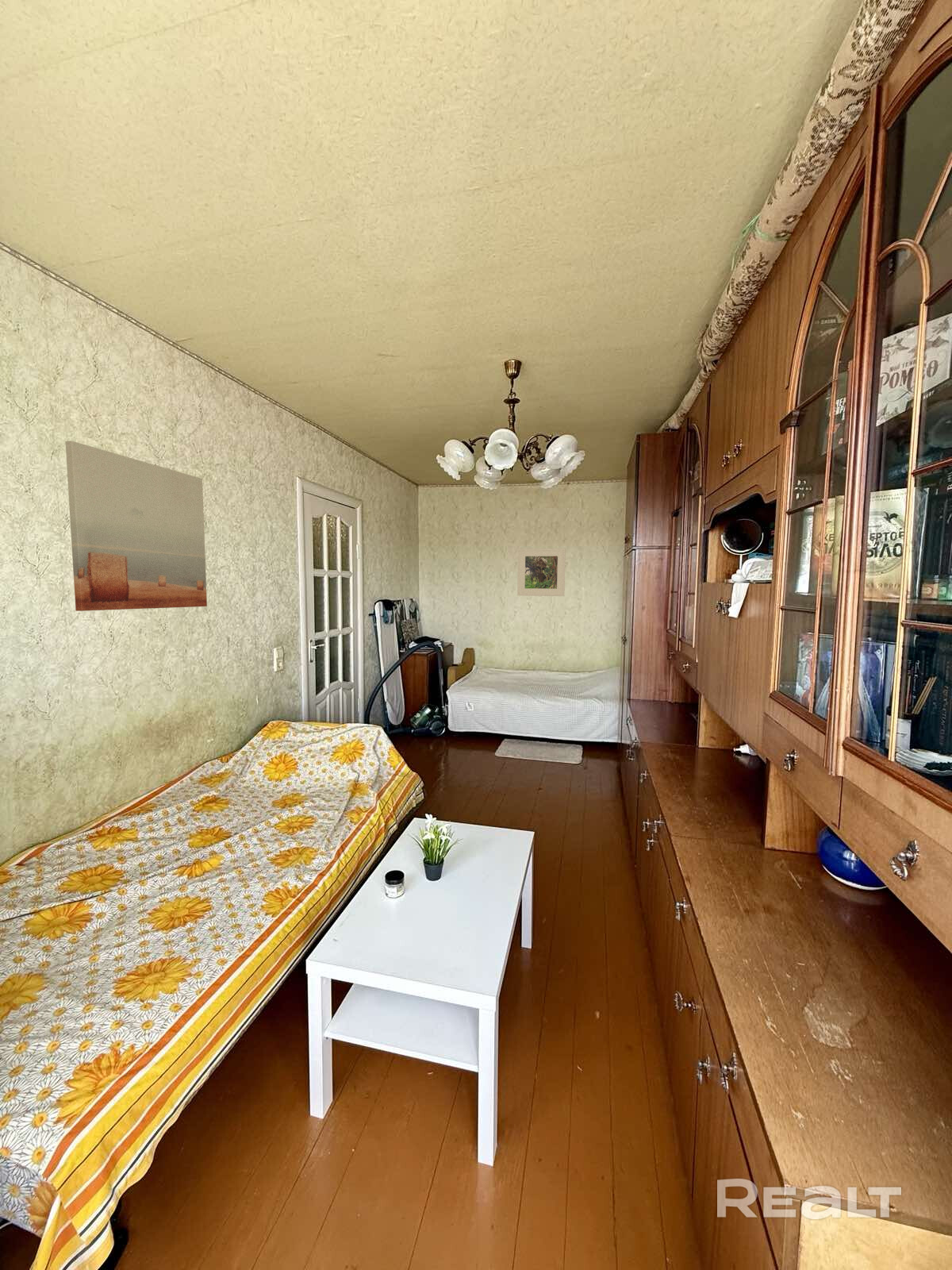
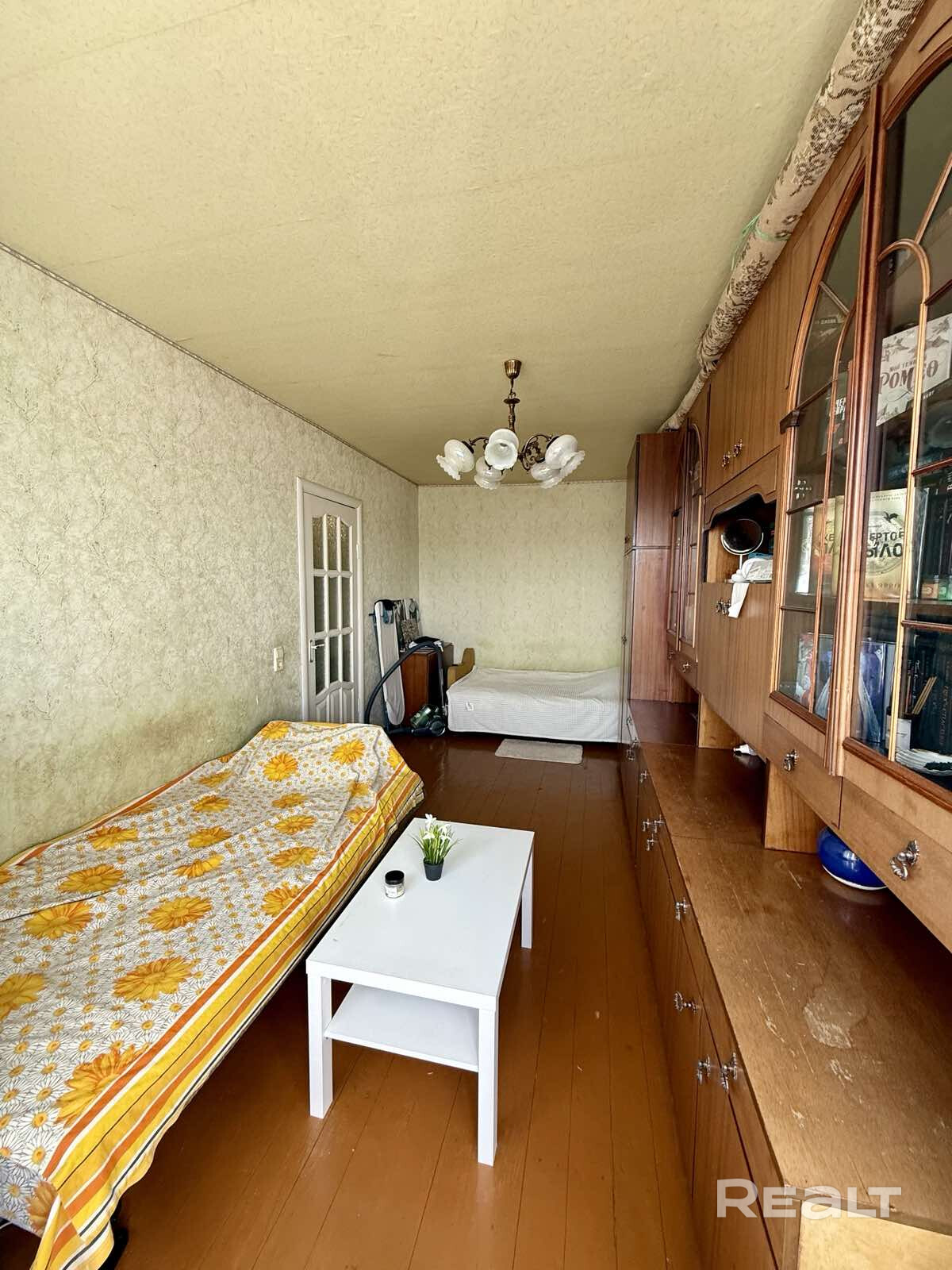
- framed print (541, 572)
- wall art (146, 536)
